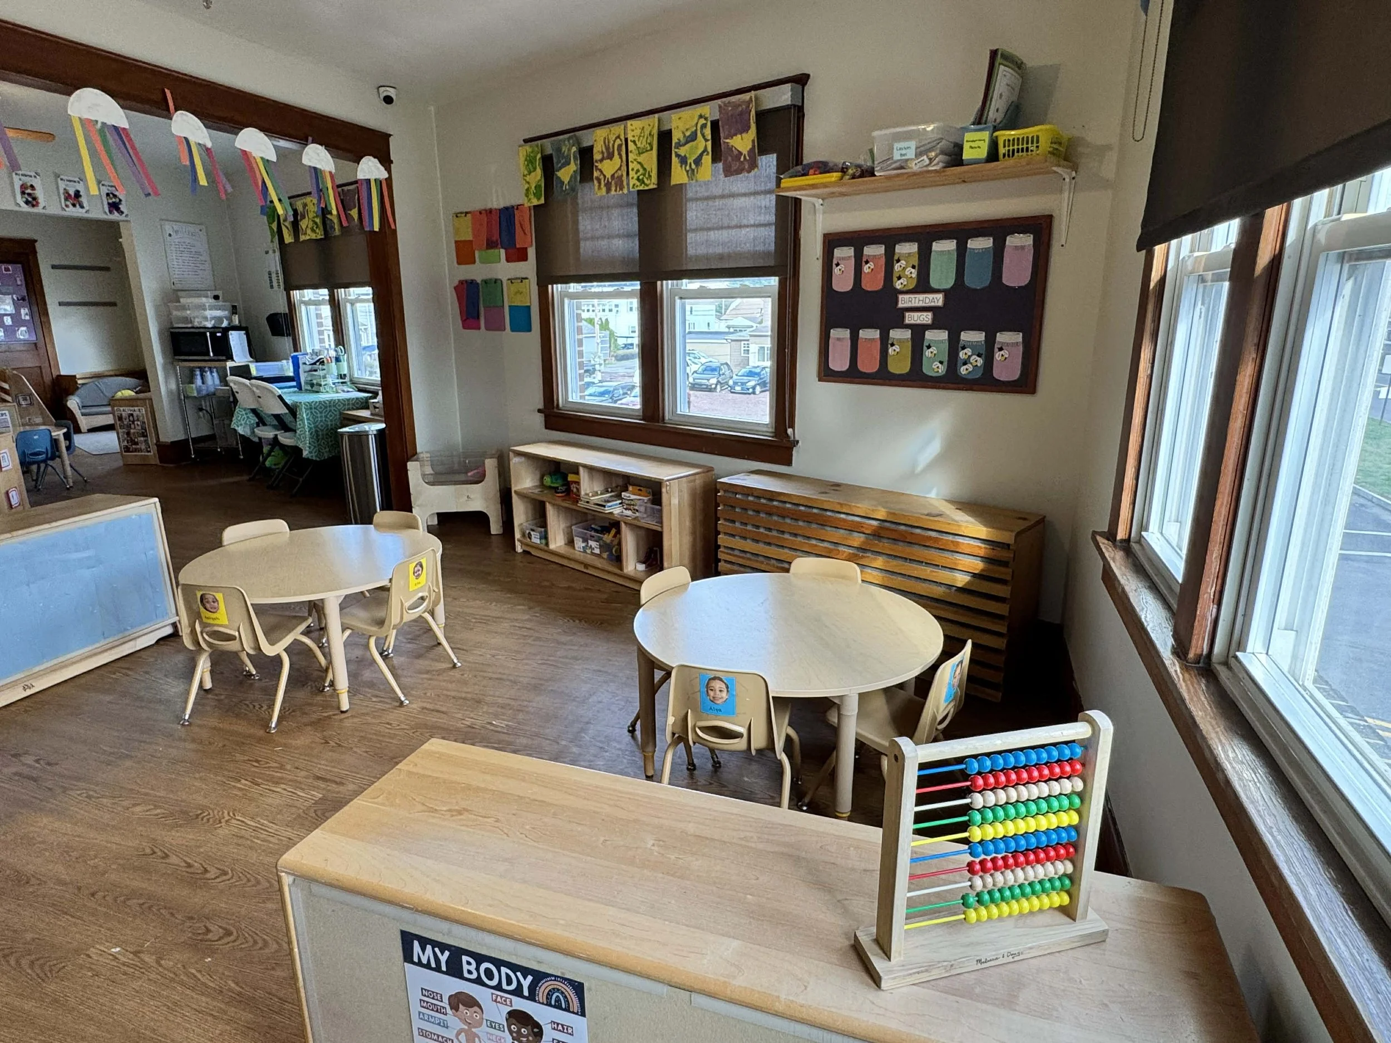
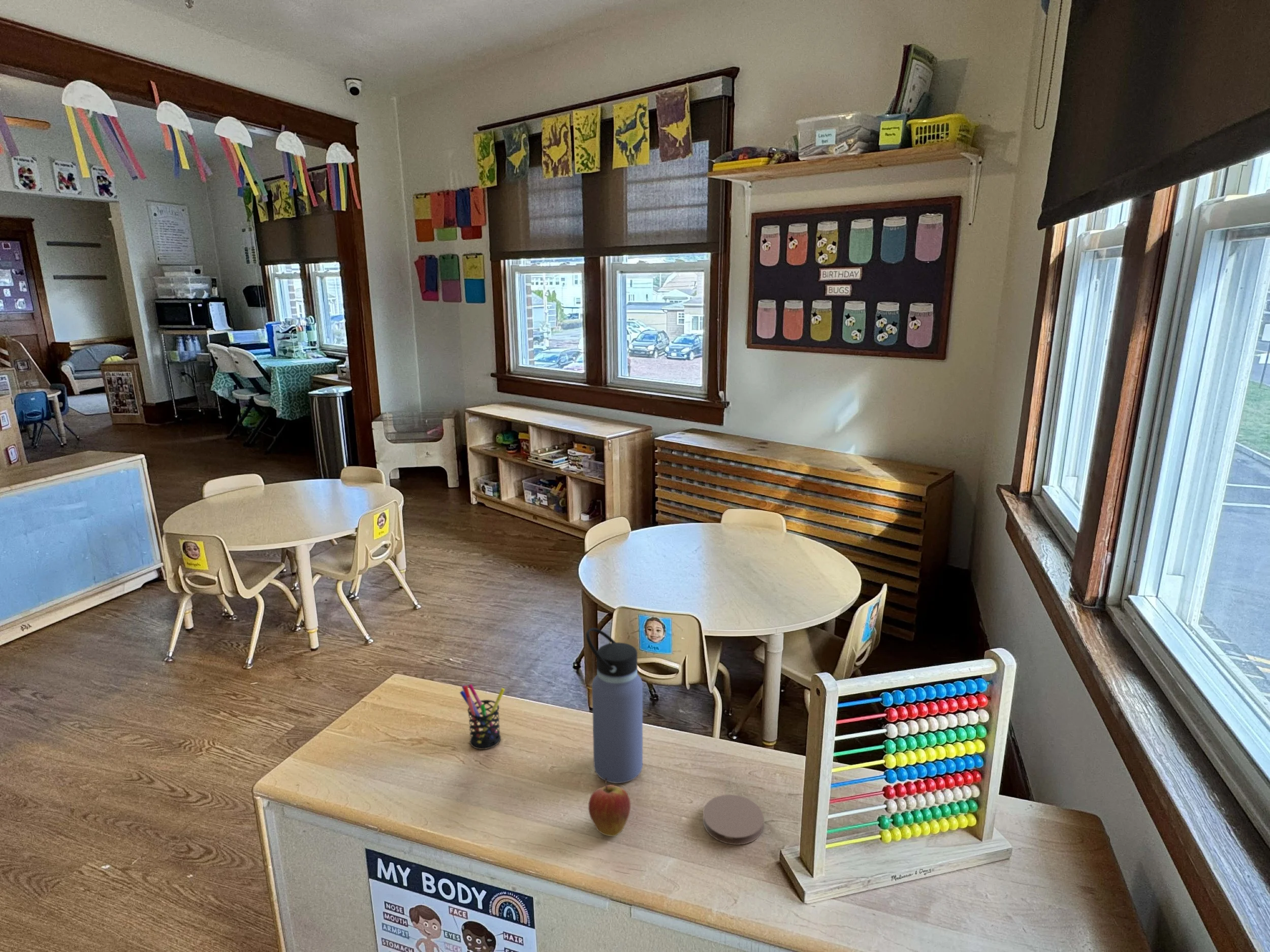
+ fruit (609, 806)
+ pen holder (482, 714)
+ coaster (733, 818)
+ water bottle (615, 702)
